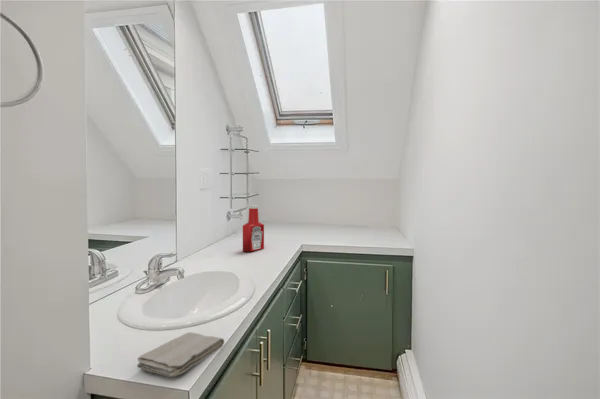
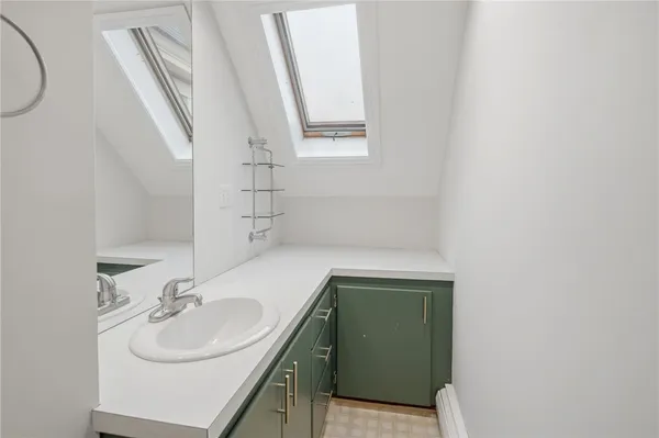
- soap bottle (253, 227)
- washcloth (182, 350)
